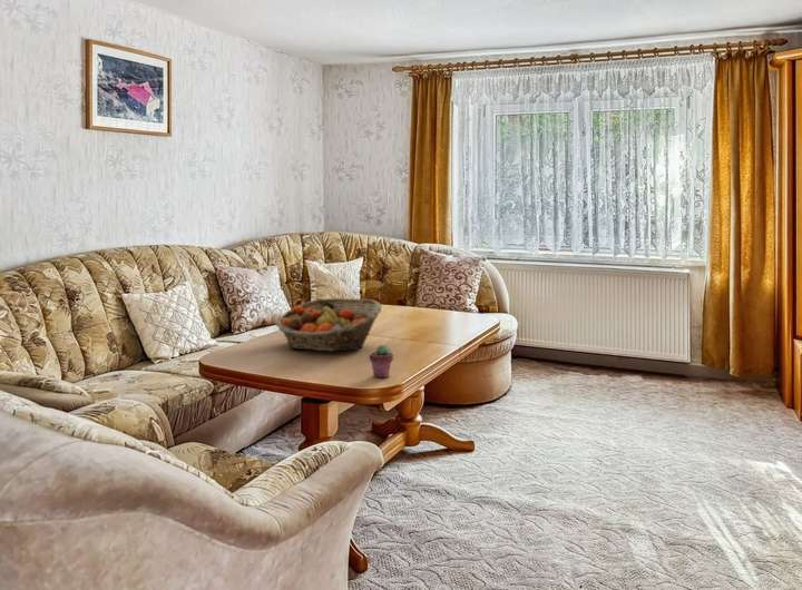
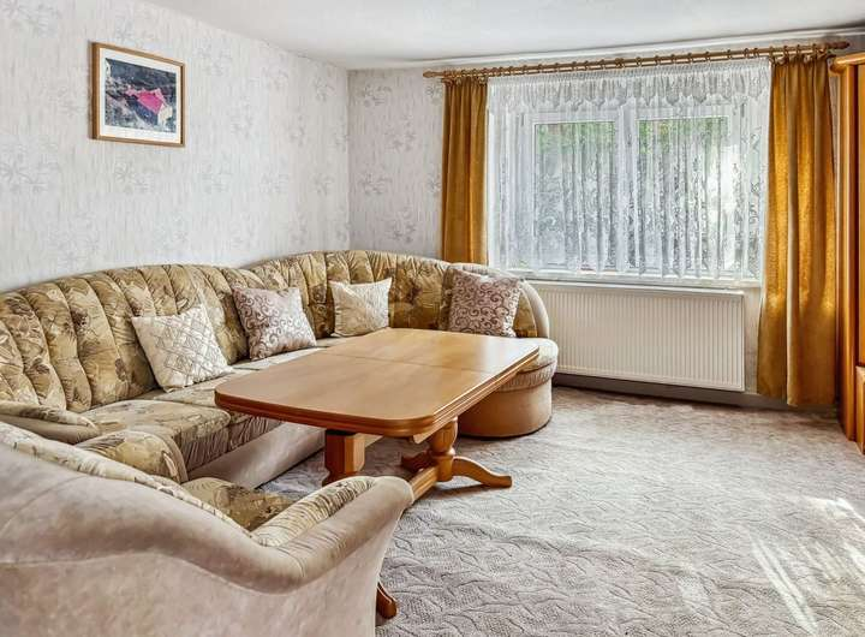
- fruit basket (329, 323)
- potted succulent (381, 360)
